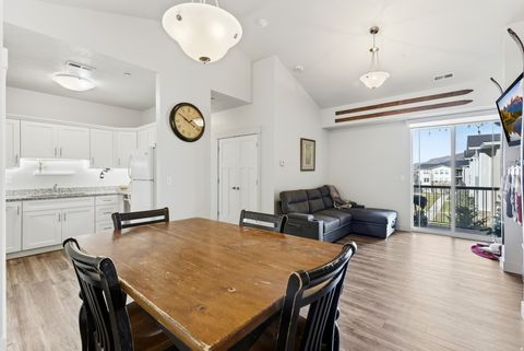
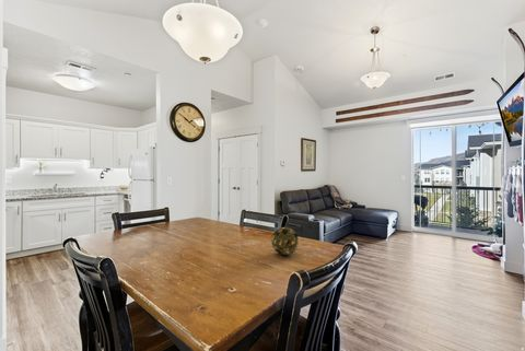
+ decorative ball (284, 241)
